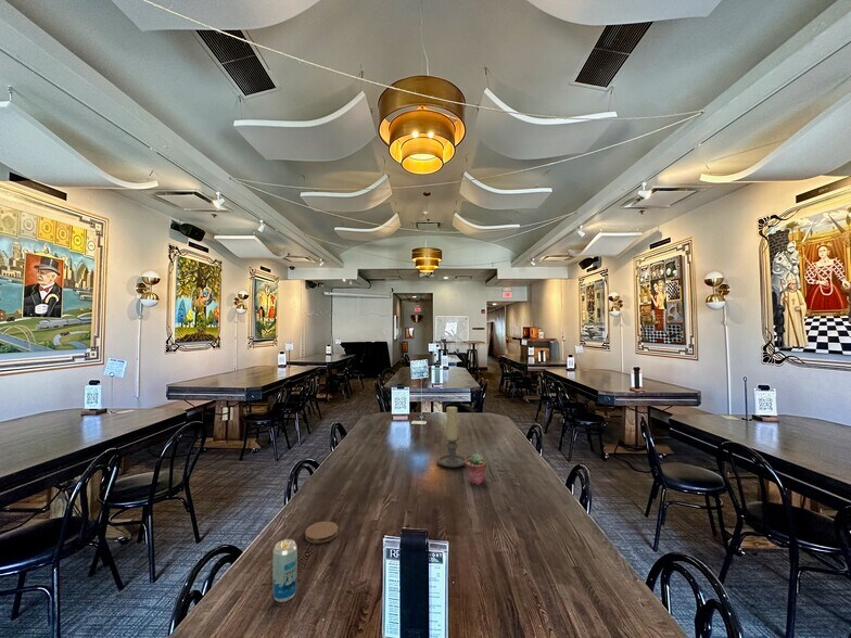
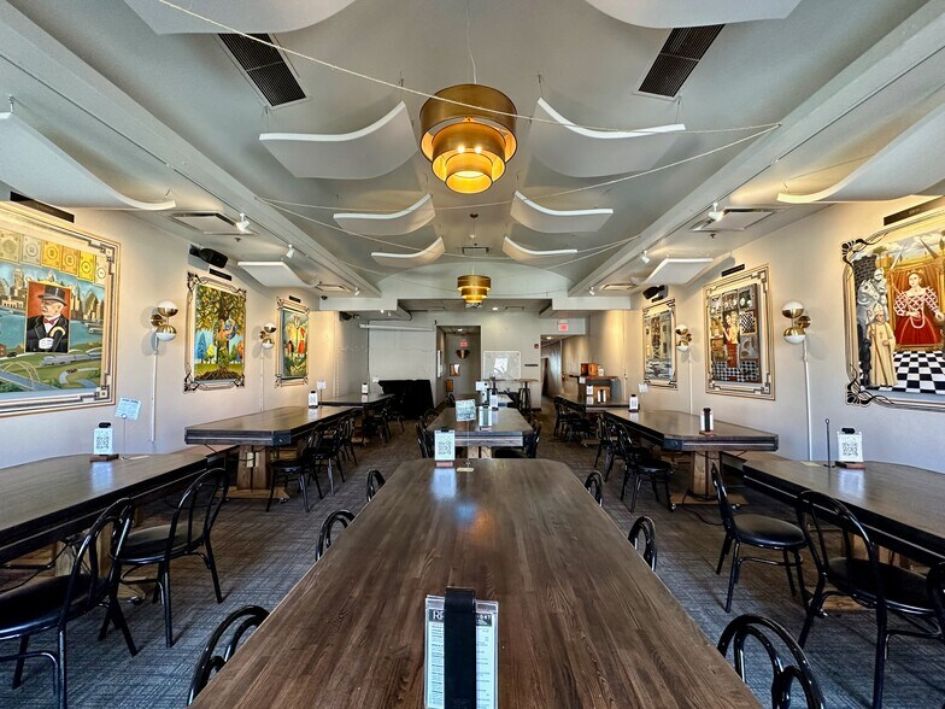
- coaster (321, 532)
- potted succulent (475, 467)
- candle holder (455, 435)
- beverage can (284, 569)
